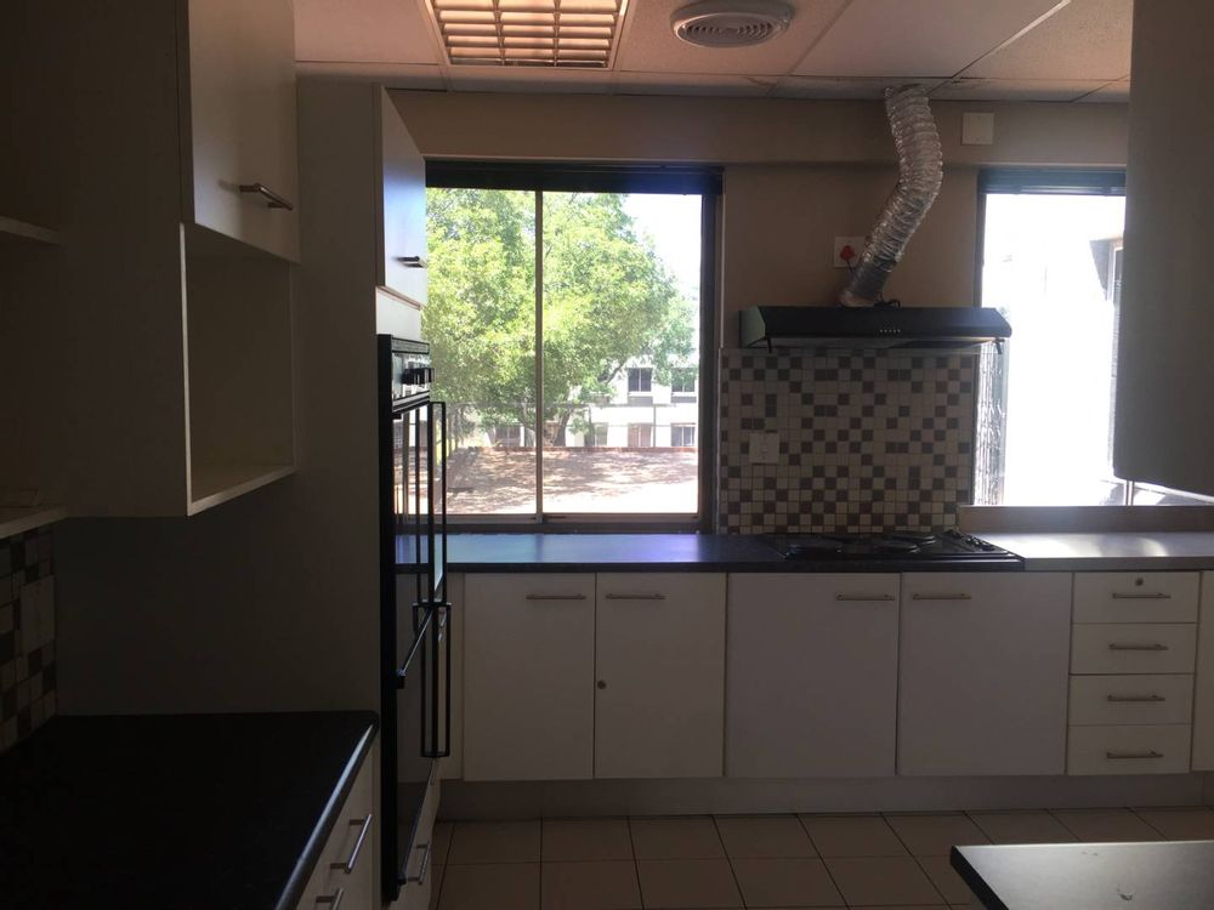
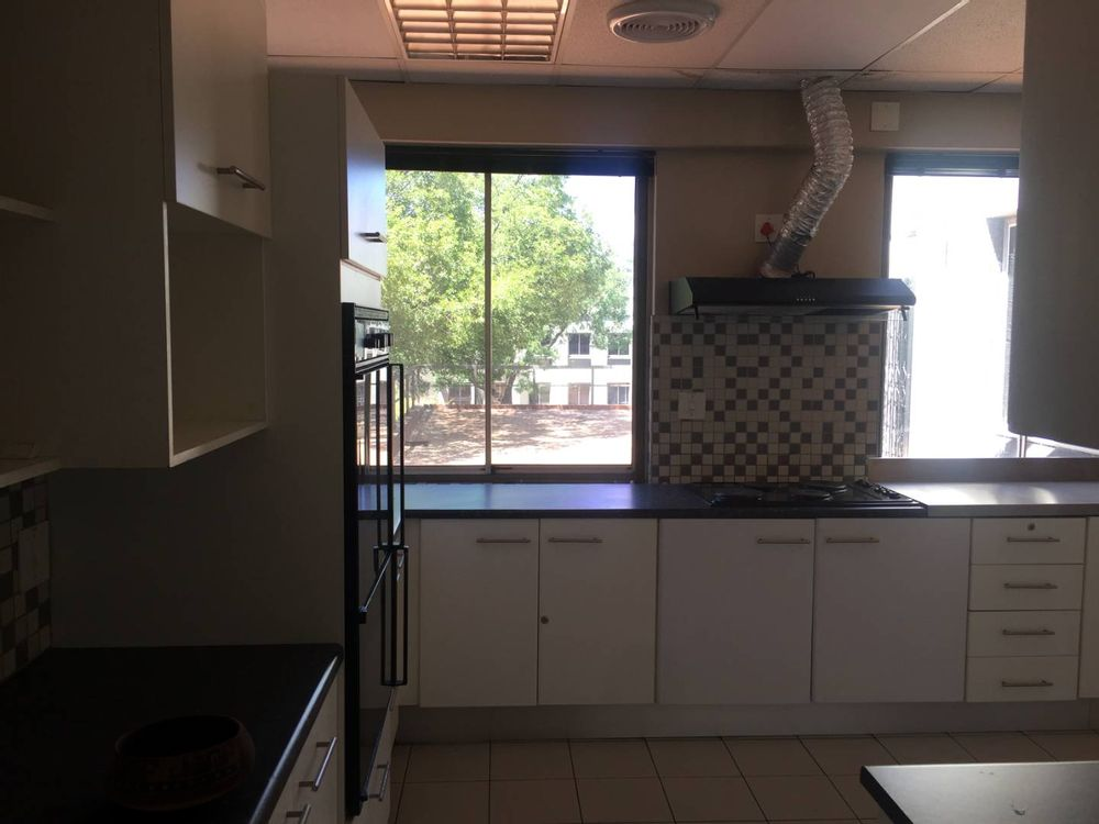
+ bowl (180, 765)
